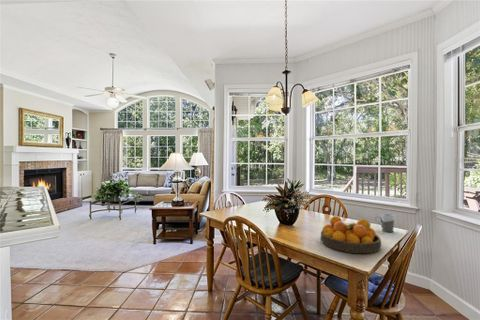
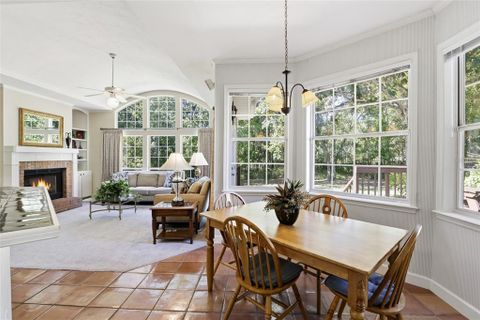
- fruit bowl (349, 231)
- mug (384, 222)
